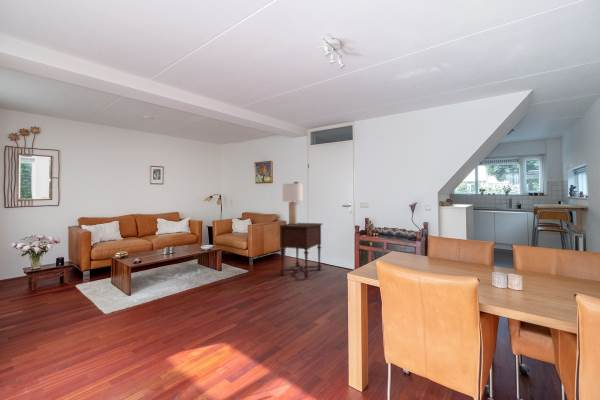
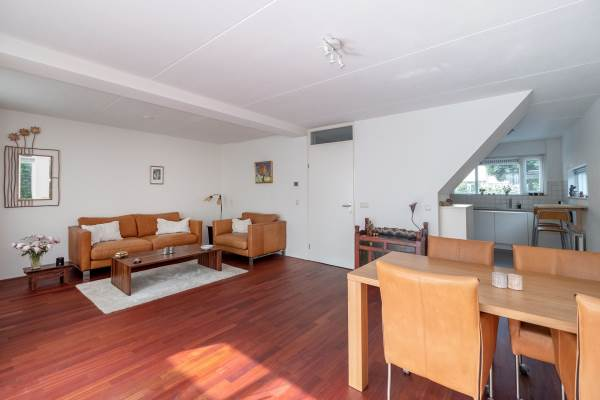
- lamp (292, 204)
- side table (301, 248)
